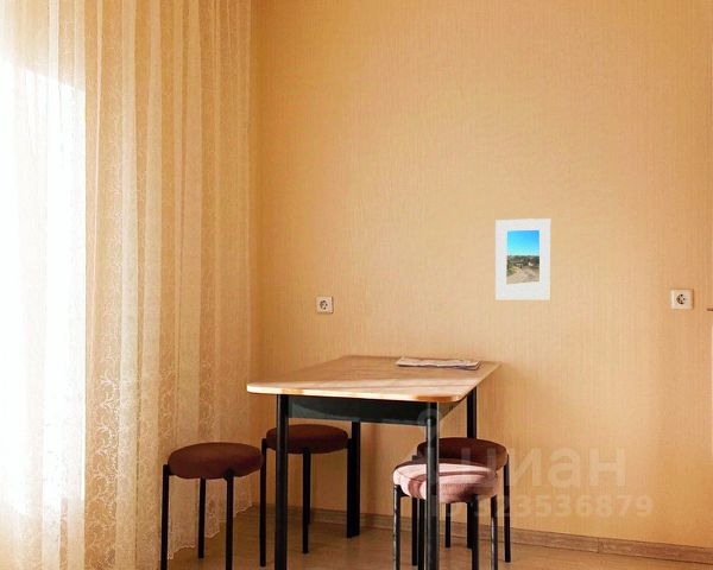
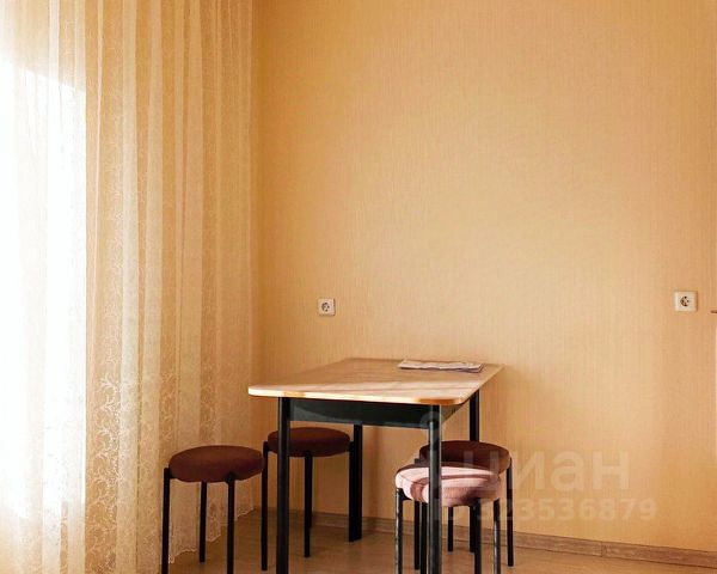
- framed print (523, 259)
